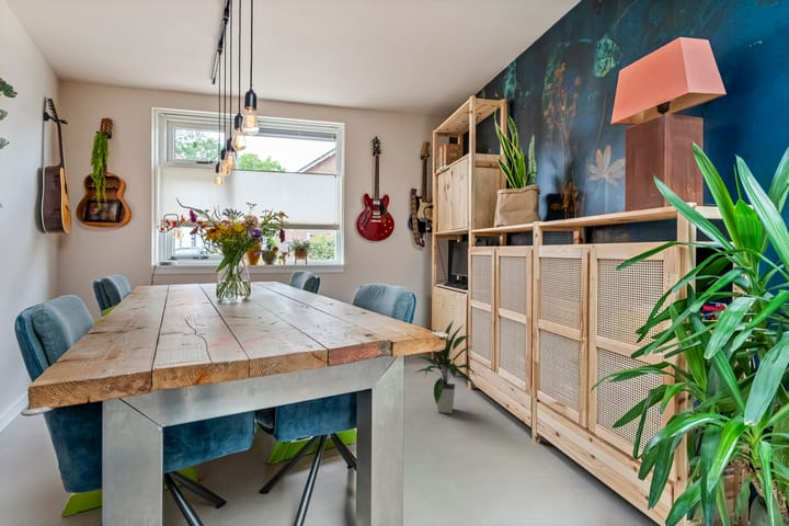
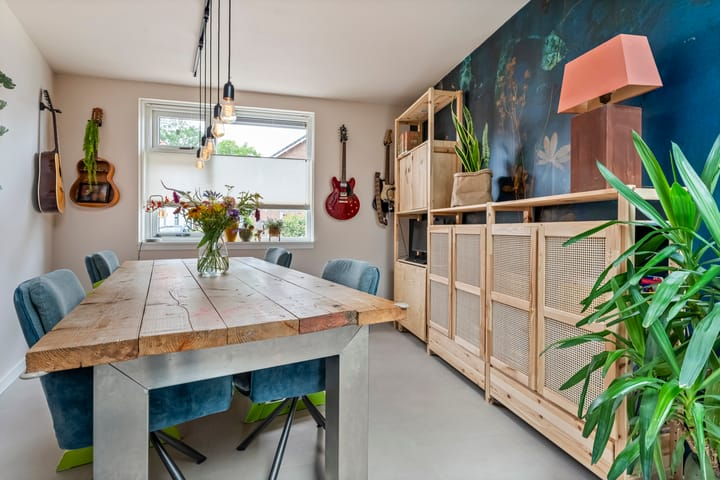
- indoor plant (444, 365)
